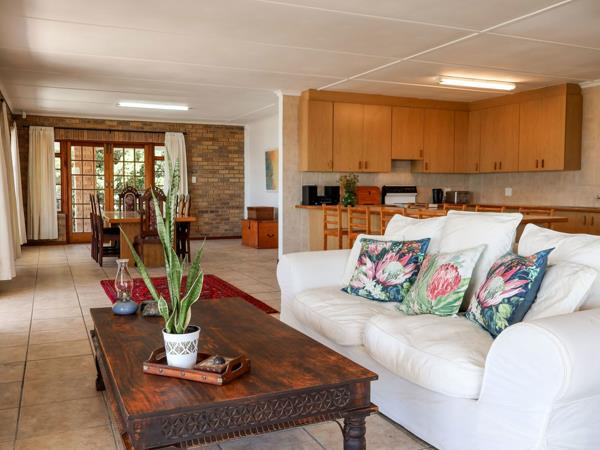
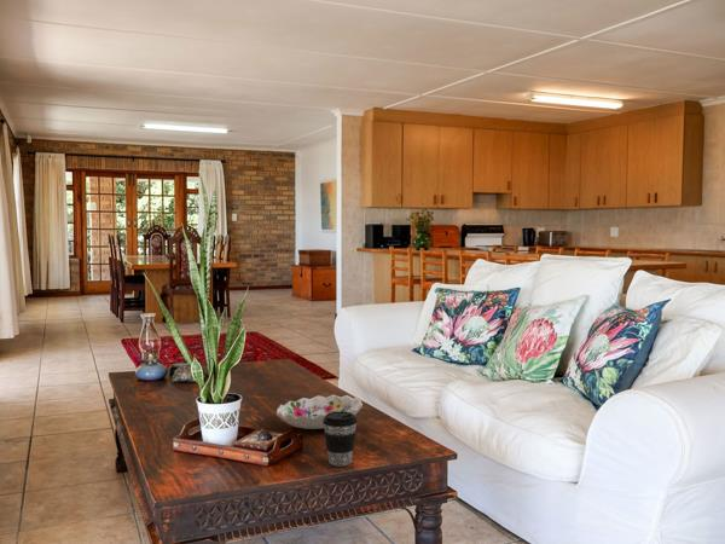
+ decorative bowl (319, 412)
+ coffee cup (340, 439)
